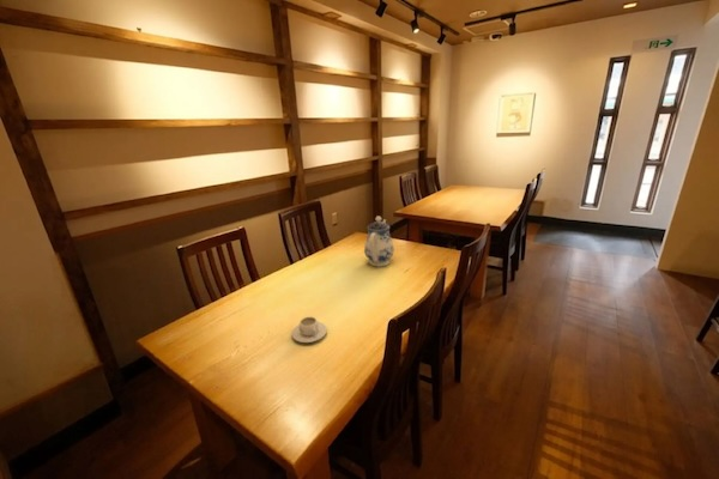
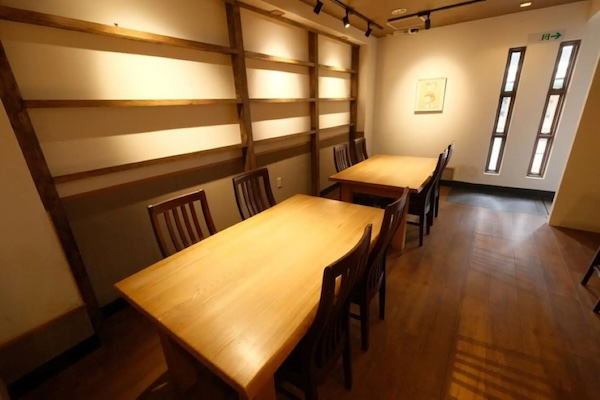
- teacup (308, 327)
- teapot (379, 240)
